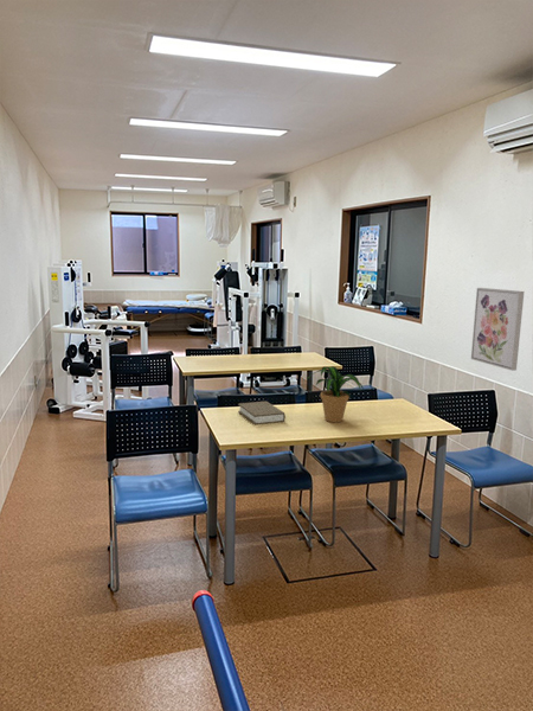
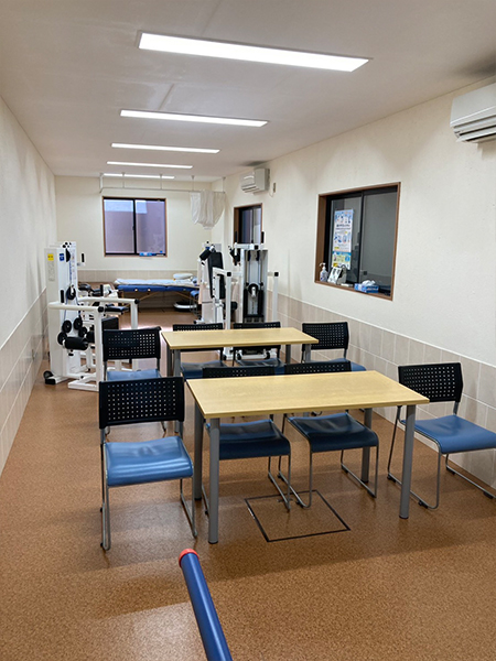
- book (261, 411)
- potted plant (334, 393)
- wall art (495, 327)
